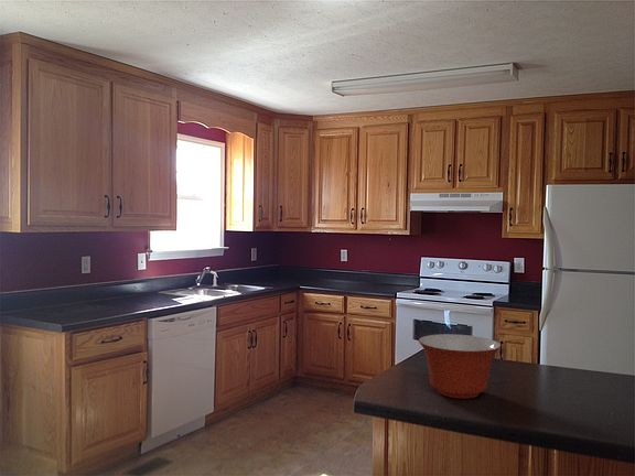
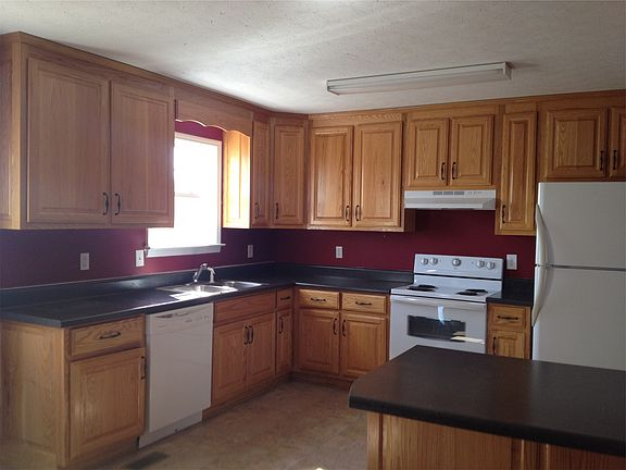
- mixing bowl (458, 367)
